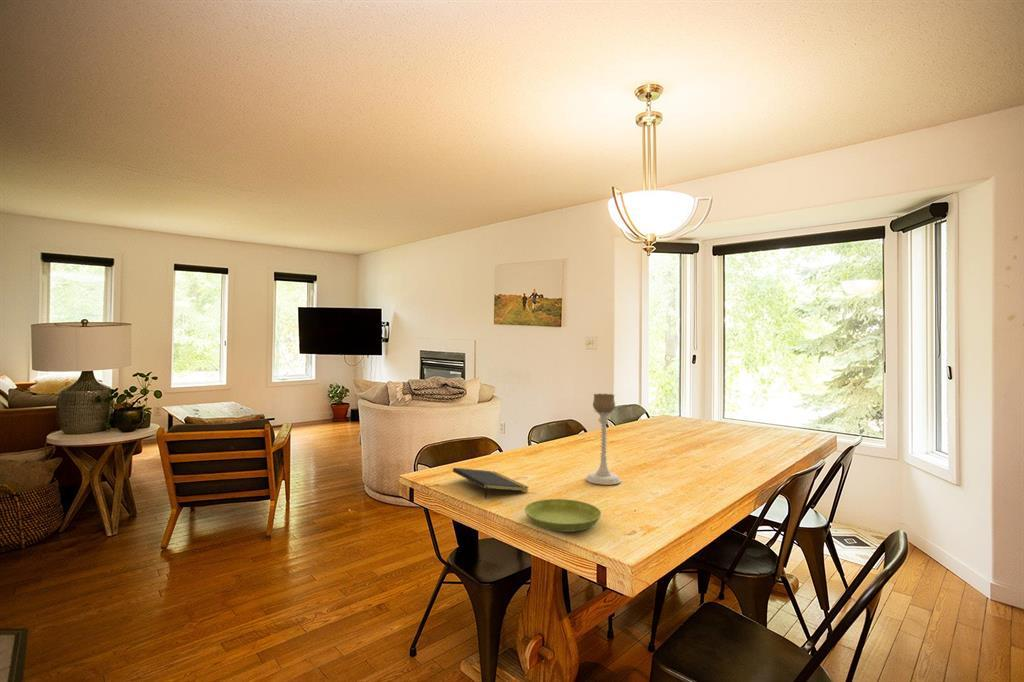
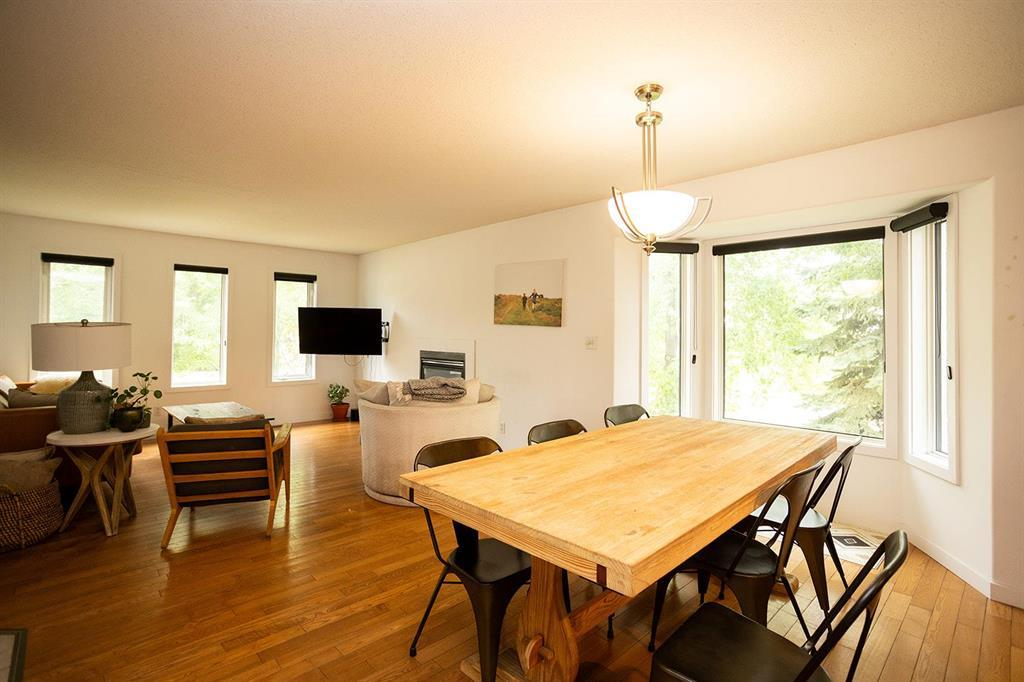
- notepad (489, 479)
- saucer (562, 515)
- candle holder (603, 437)
